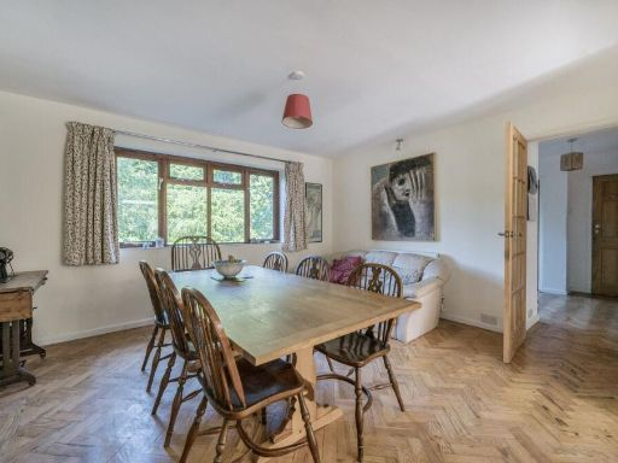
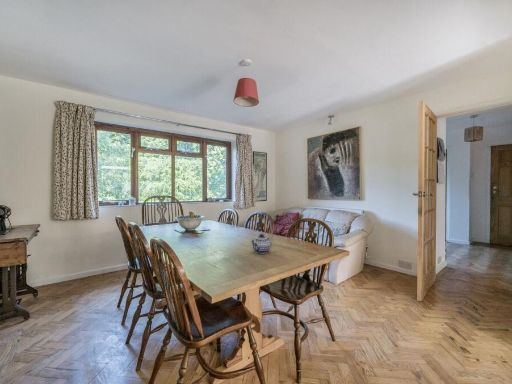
+ teapot (261, 243)
